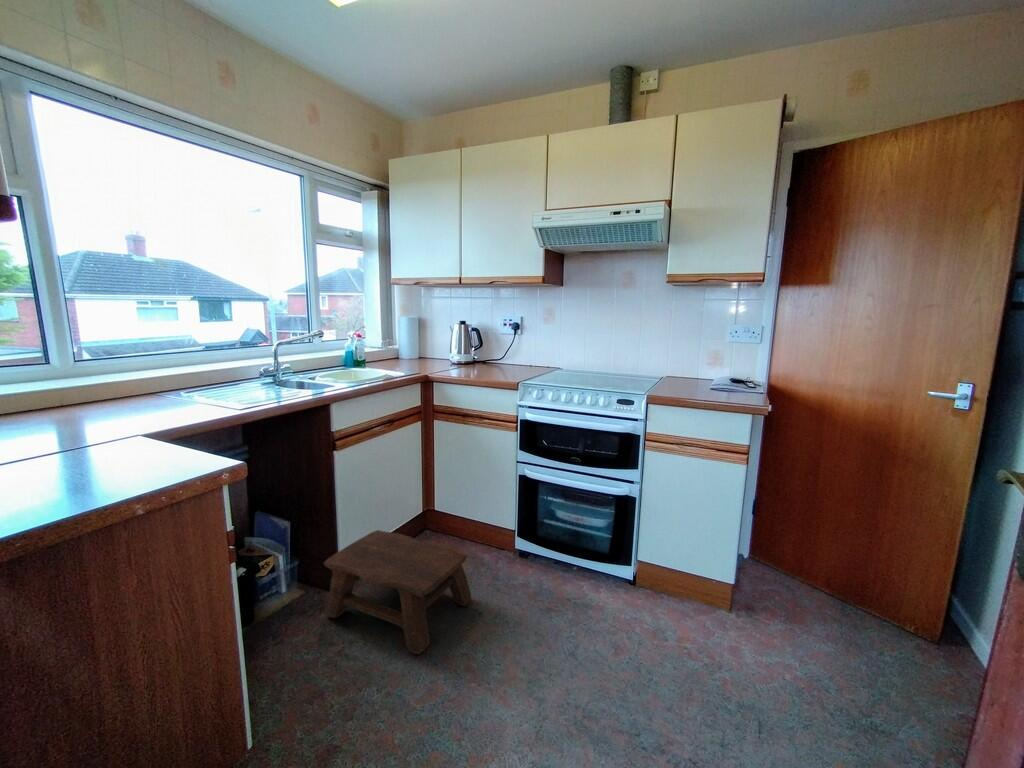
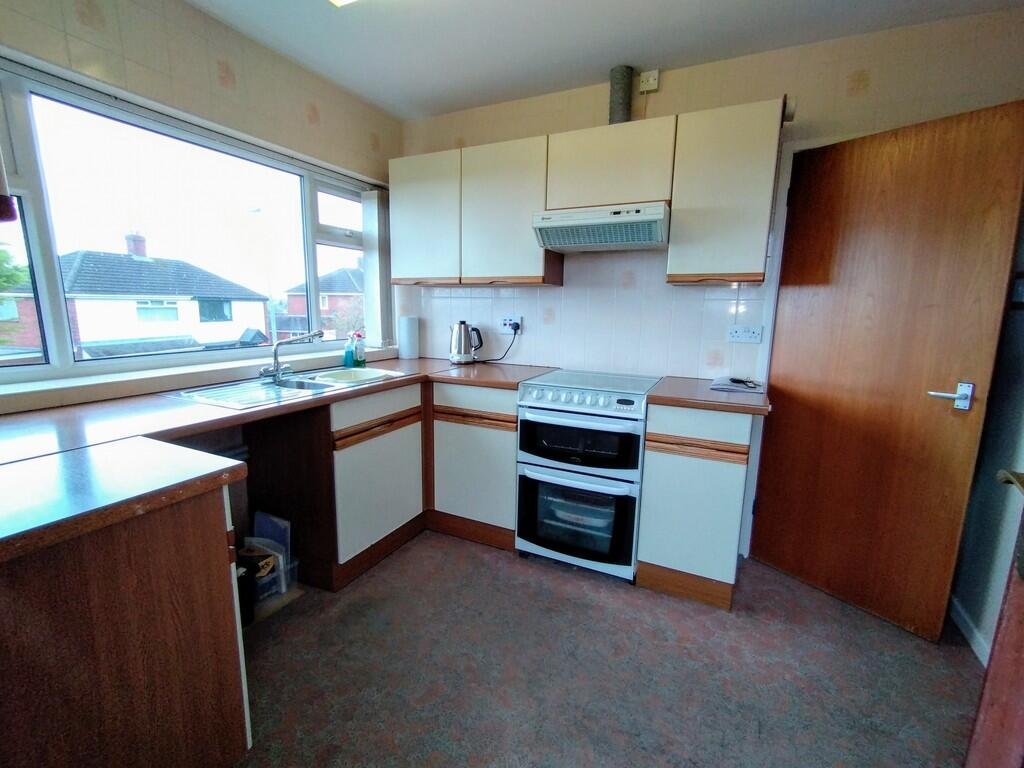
- stool (401, 580)
